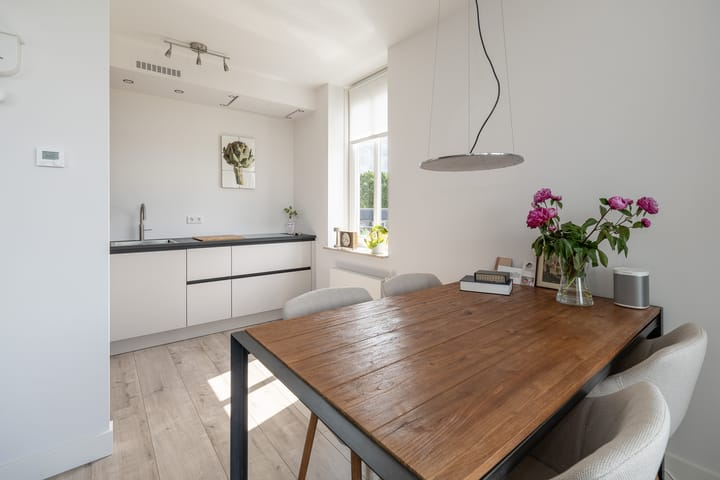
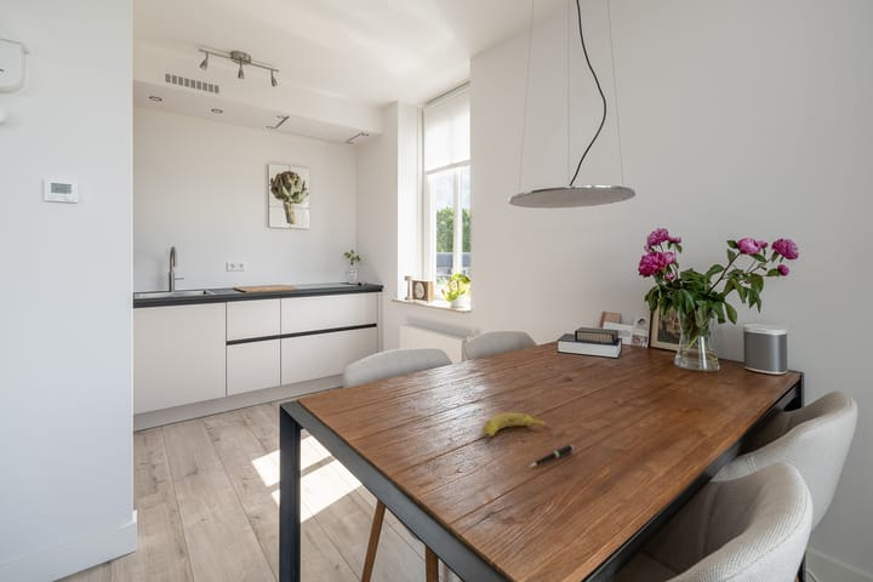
+ pen (550, 455)
+ fruit (512, 423)
